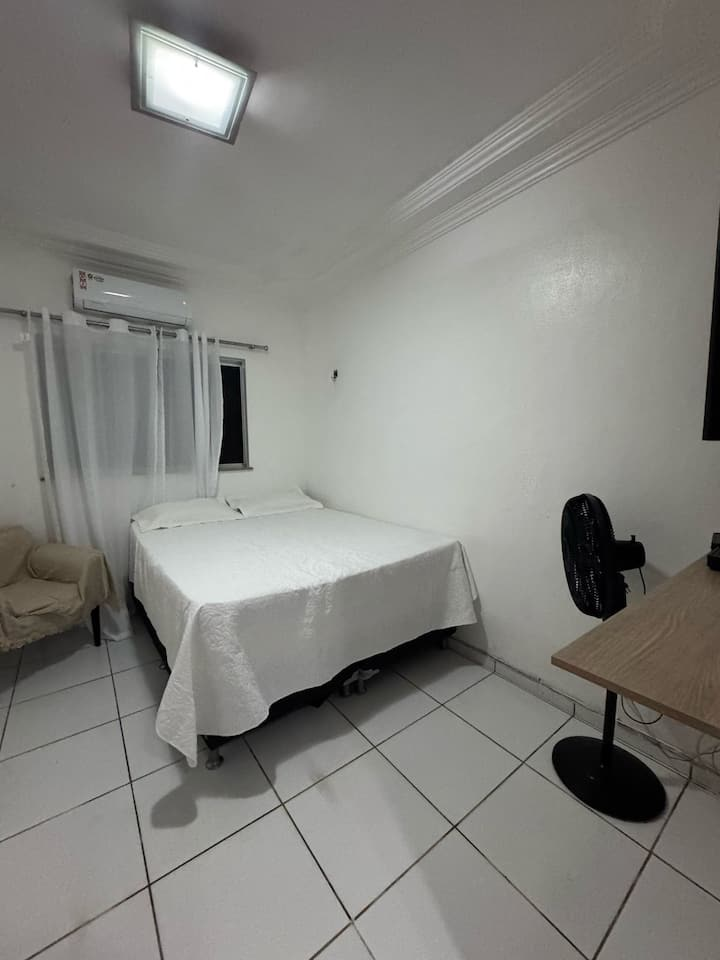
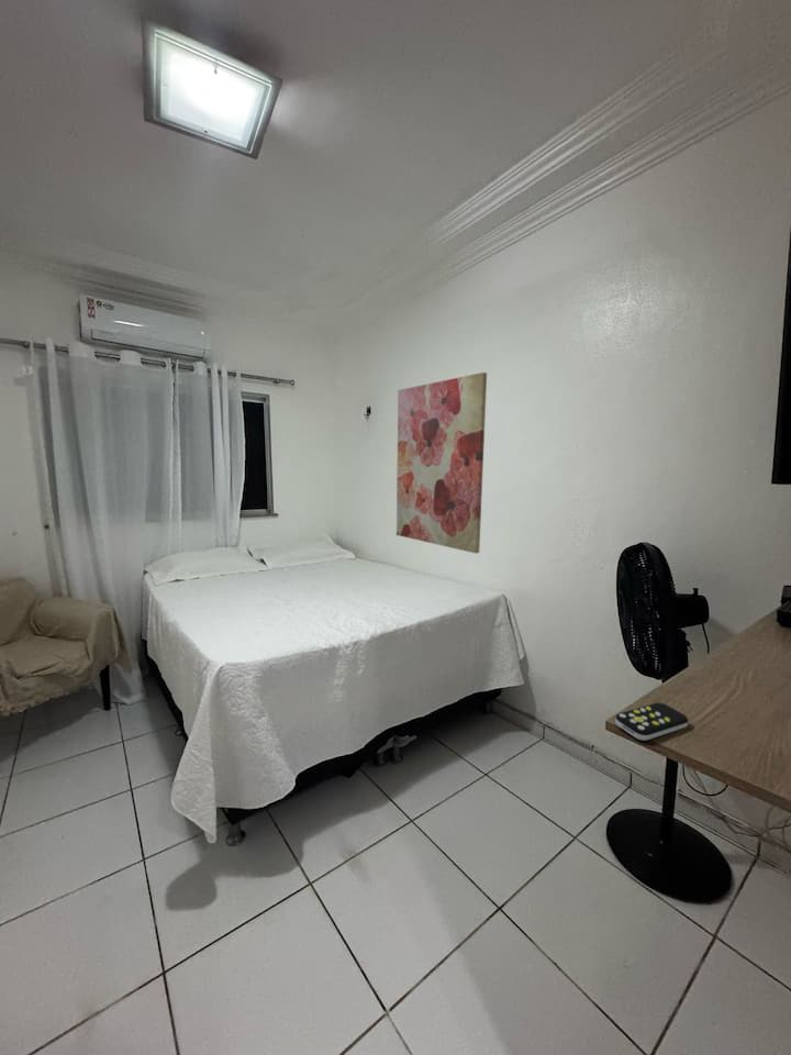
+ remote control (651, 720)
+ wall art (435, 465)
